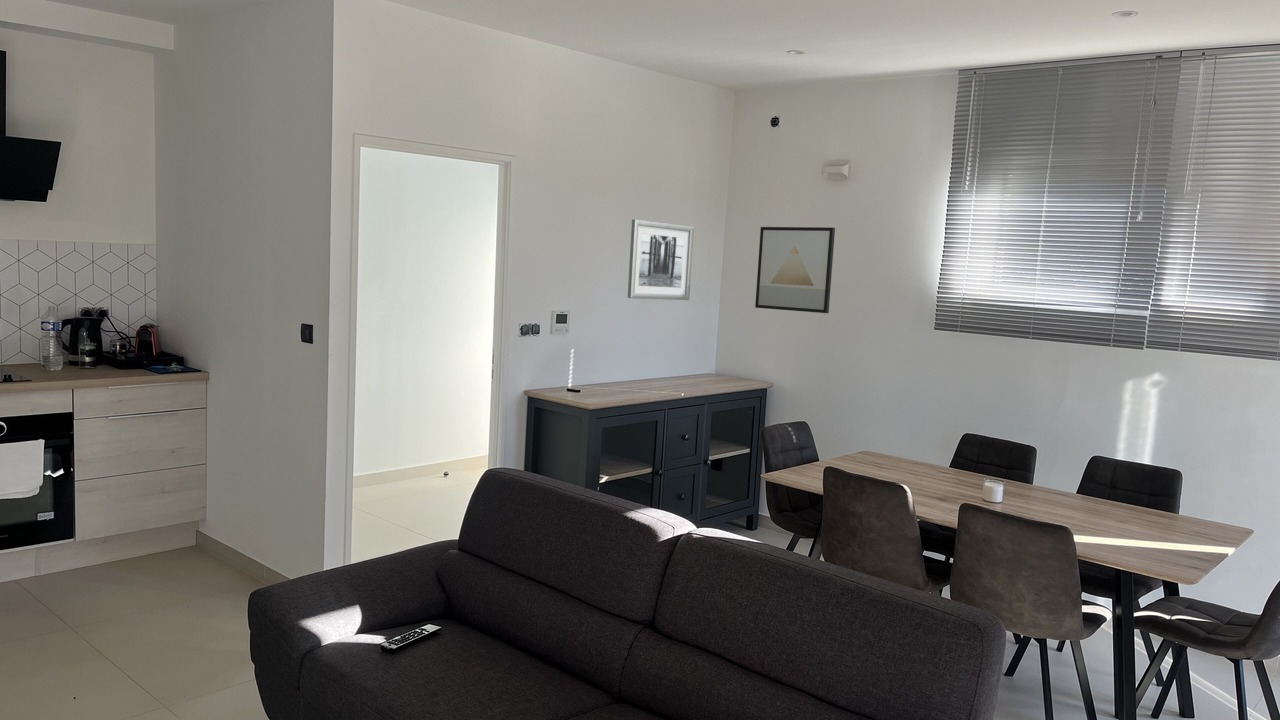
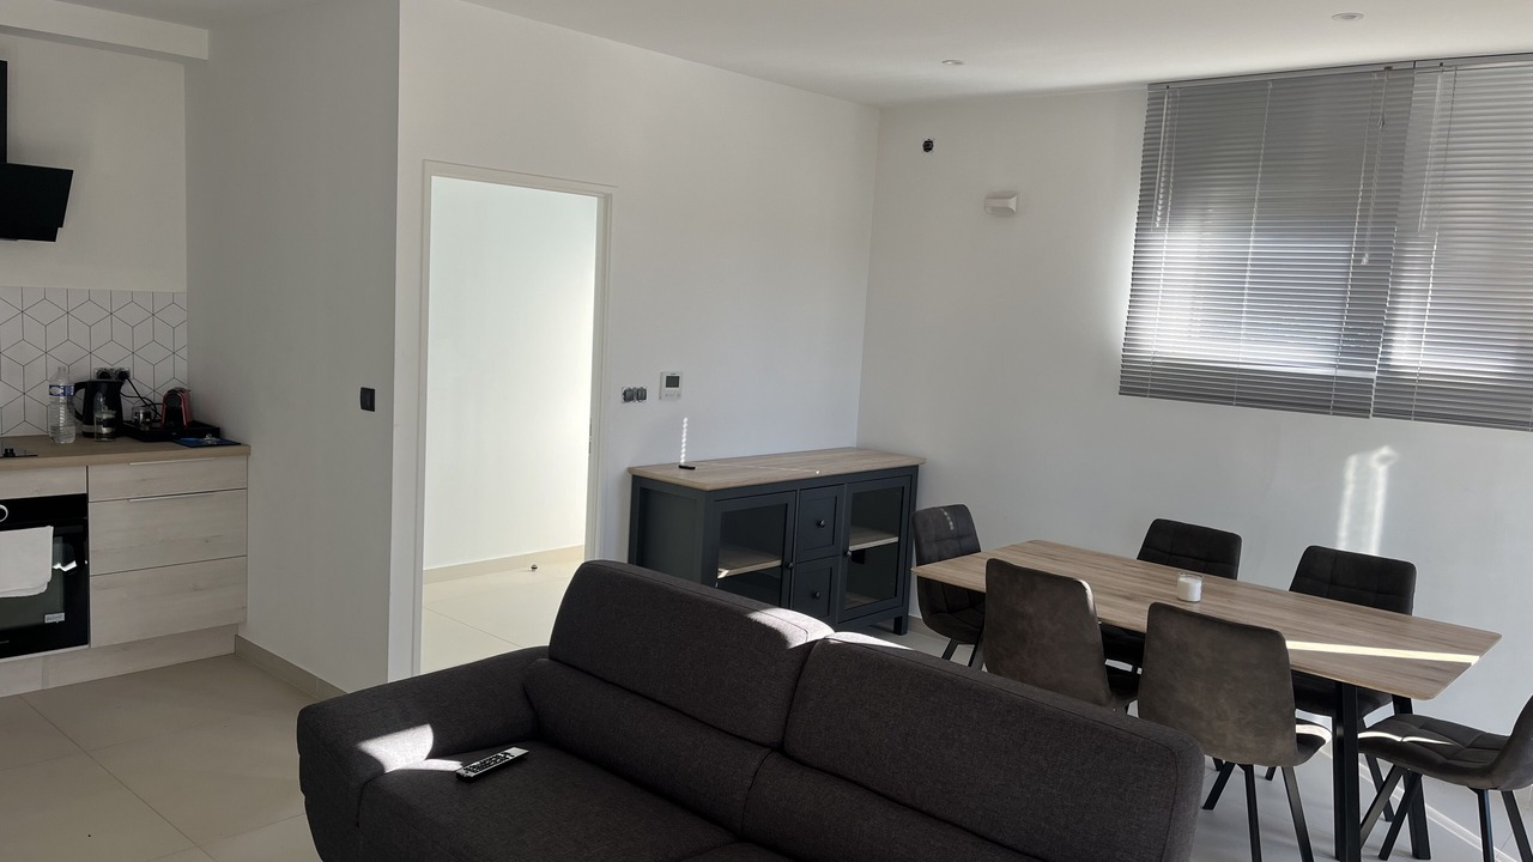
- wall art (661, 261)
- wall art (793, 269)
